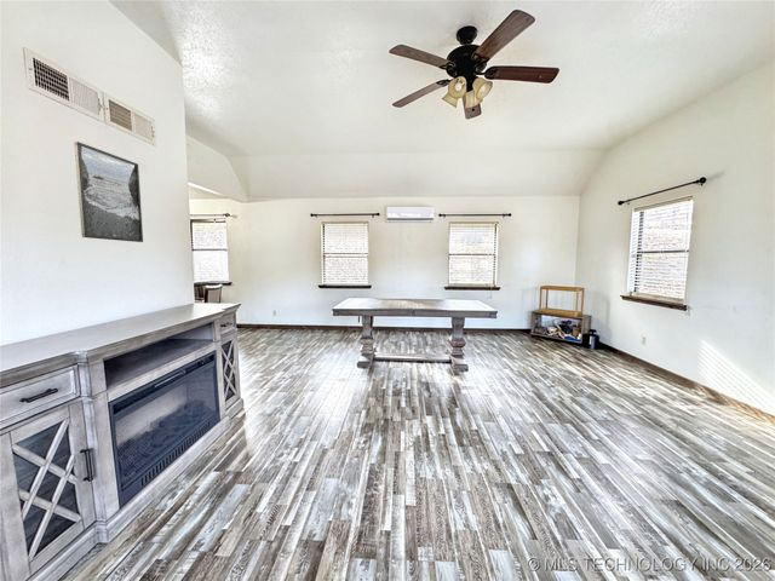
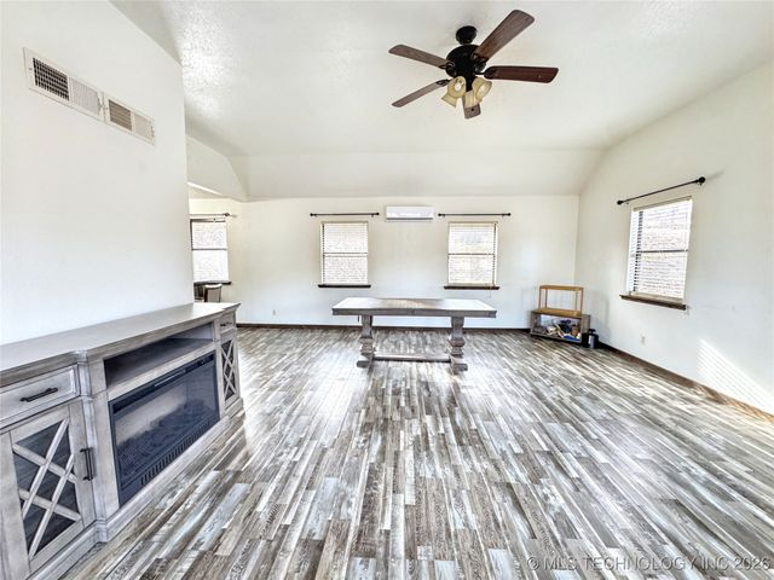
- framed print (111, 197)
